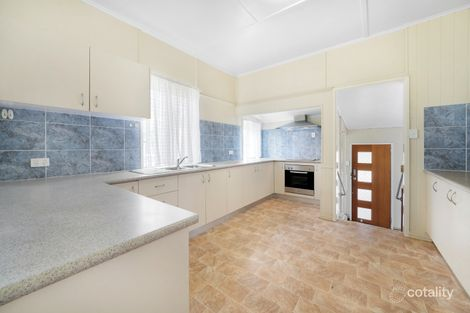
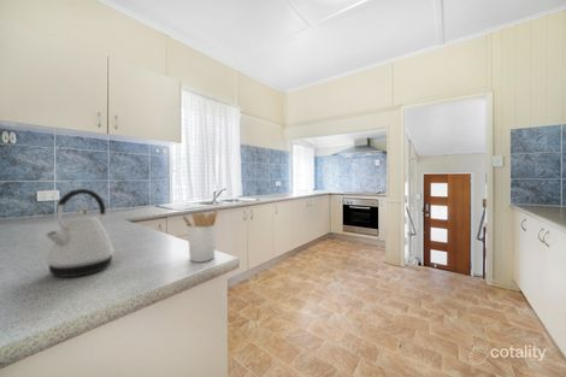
+ kettle (81, 229)
+ utensil holder (202, 234)
